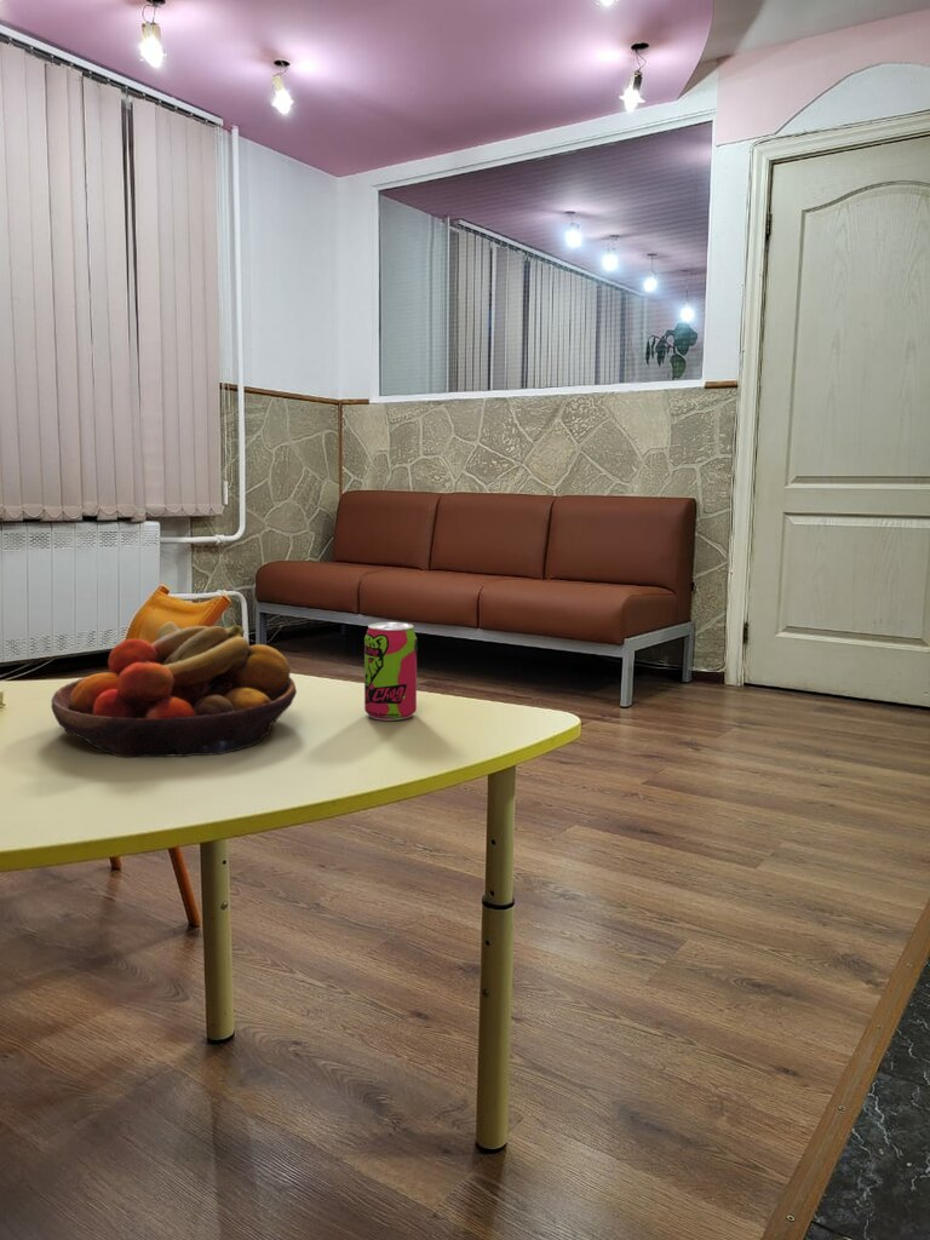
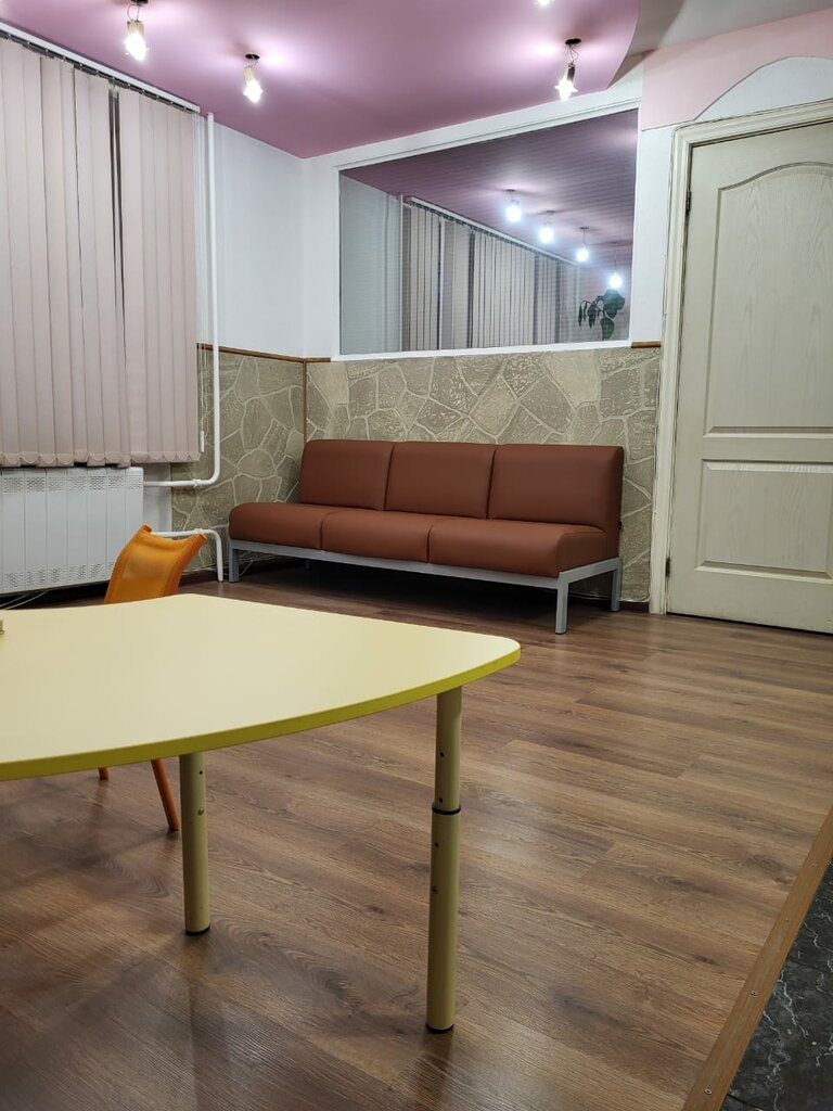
- beverage can (390, 670)
- fruit bowl (176, 678)
